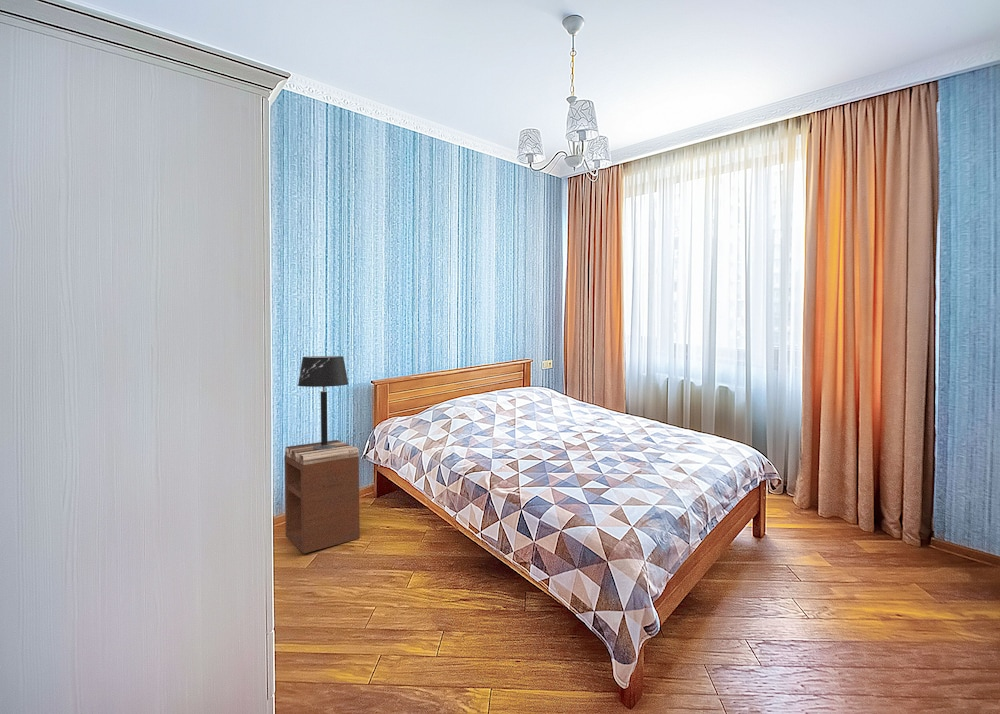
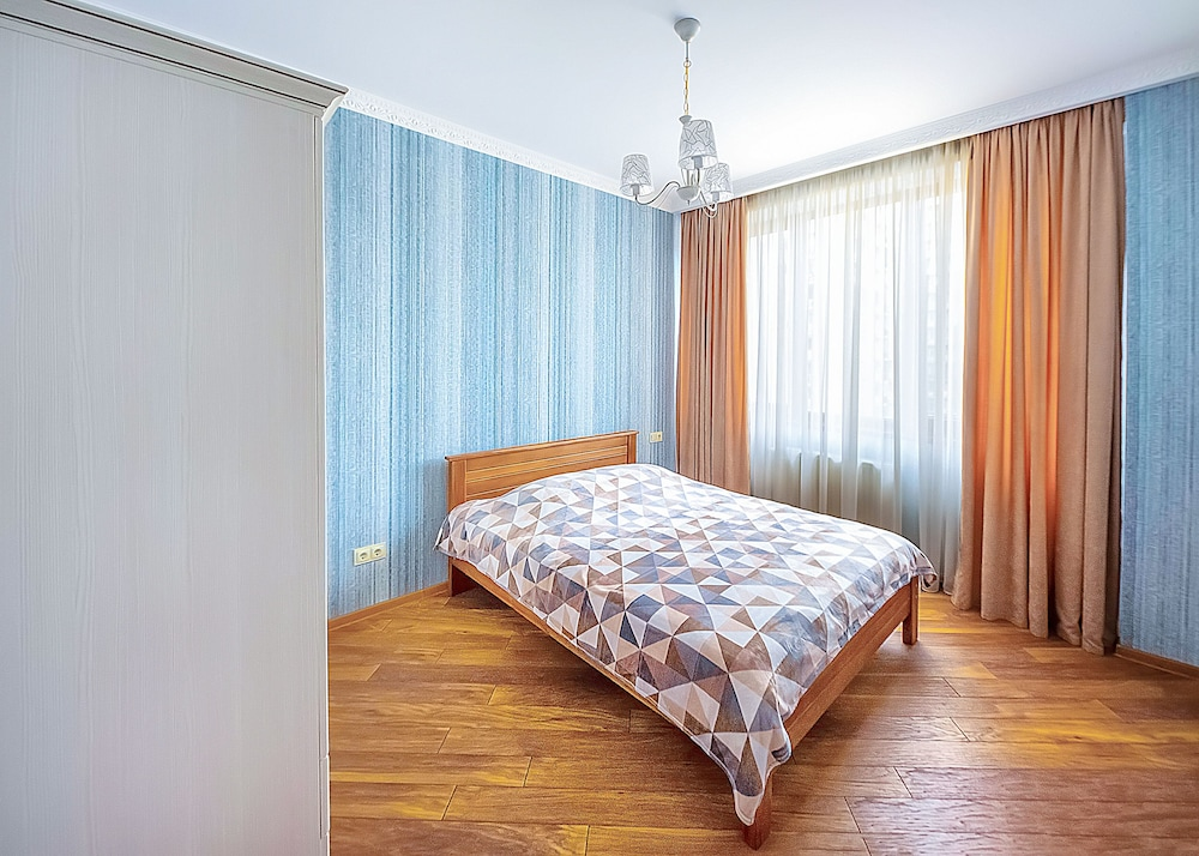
- table lamp (323, 401)
- nightstand (321, 492)
